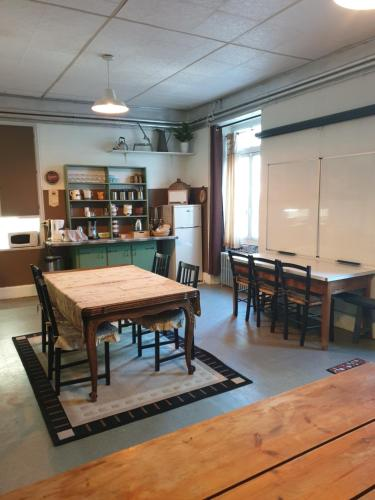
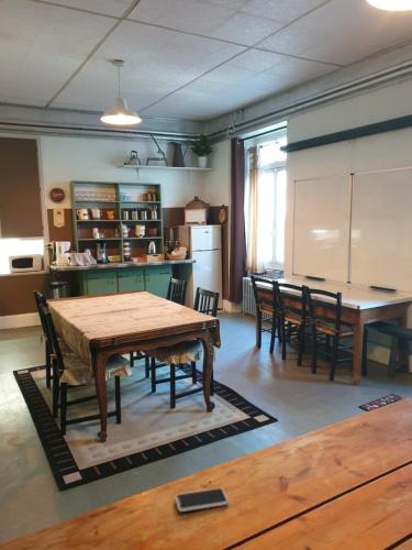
+ smartphone (201, 499)
